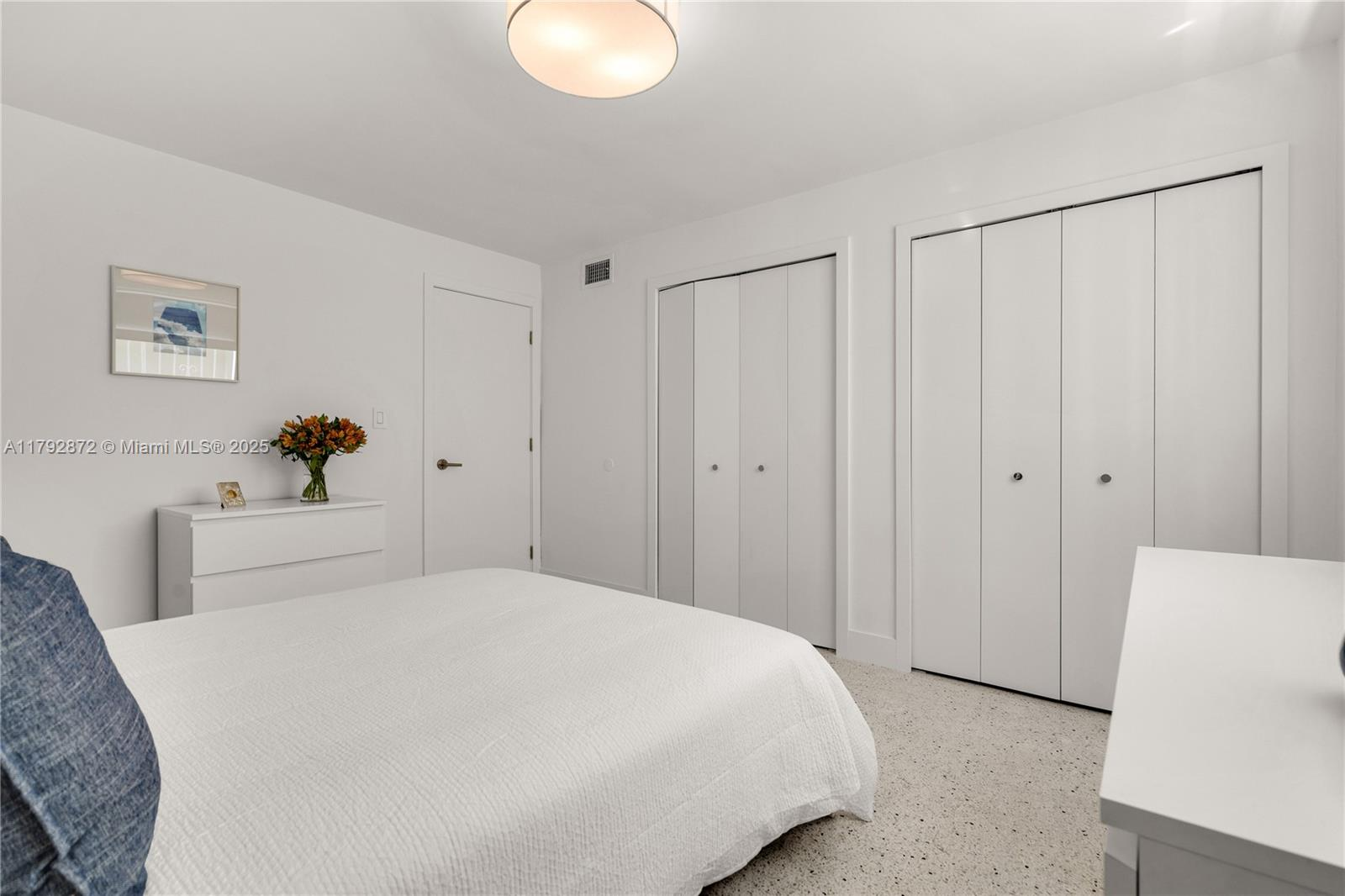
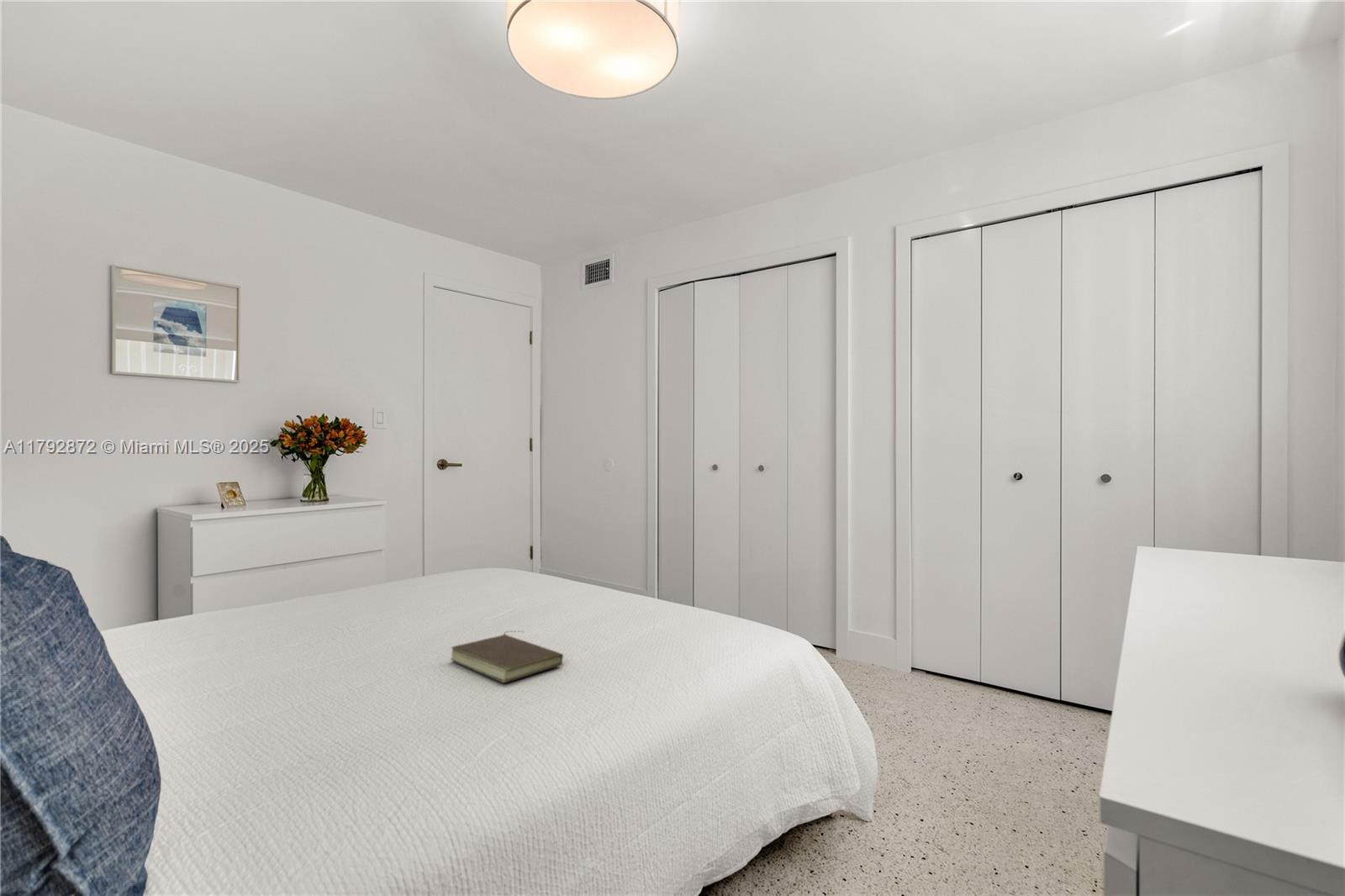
+ book (514, 653)
